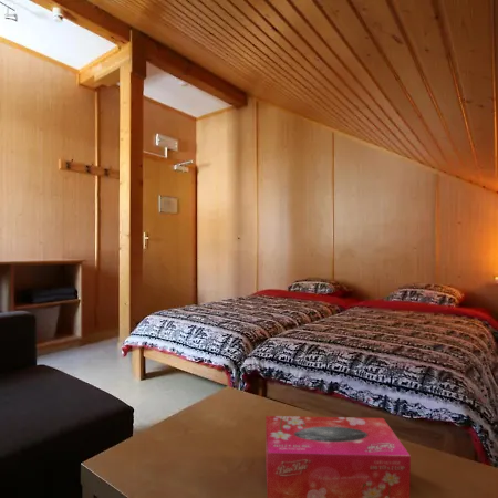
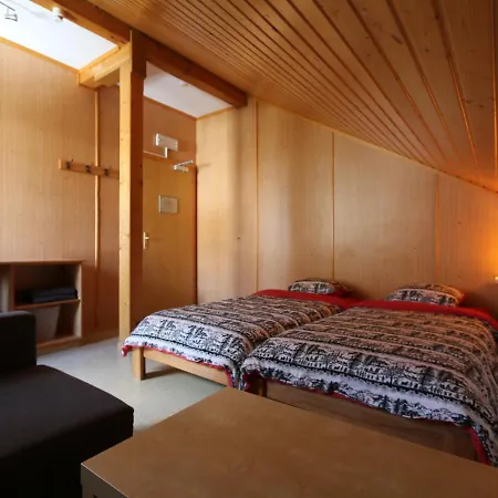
- tissue box (330, 455)
